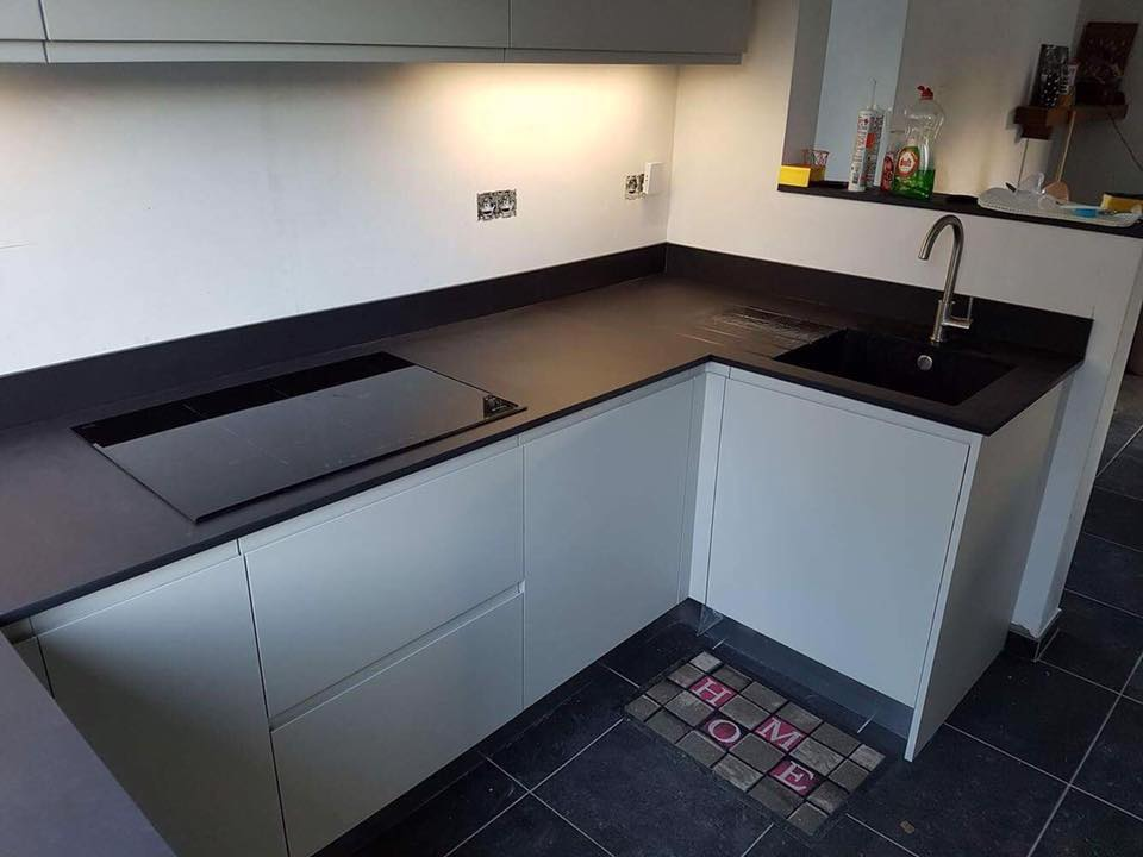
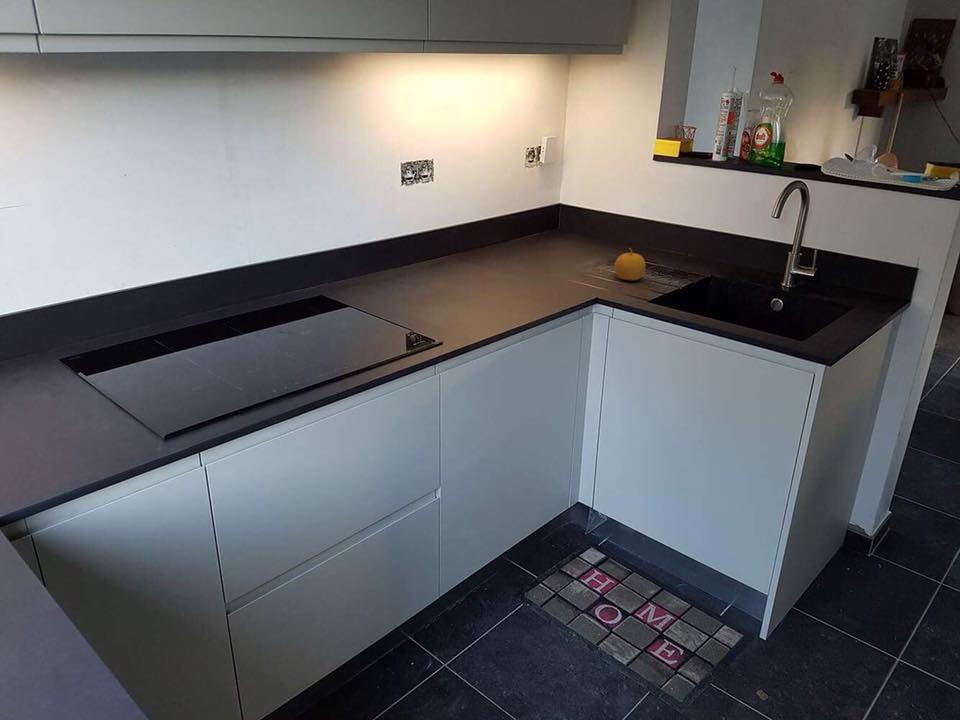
+ fruit (630, 263)
